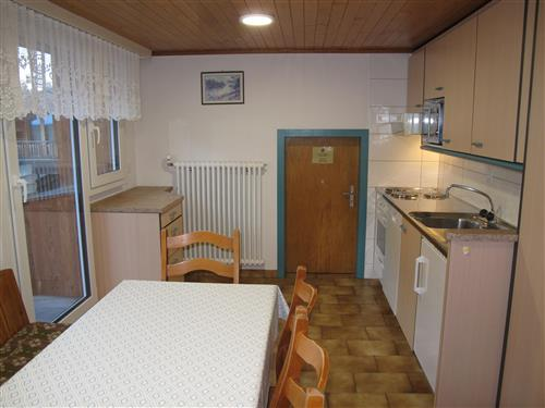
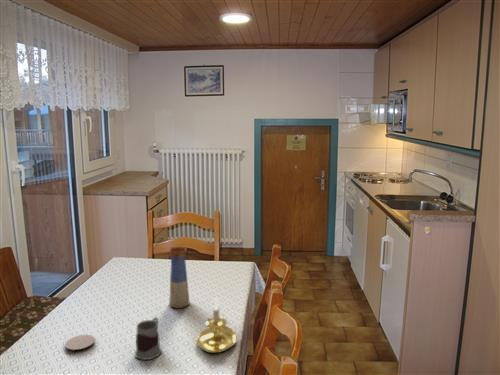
+ coaster (80, 343)
+ candle holder (217, 318)
+ vase (178, 277)
+ mug (149, 336)
